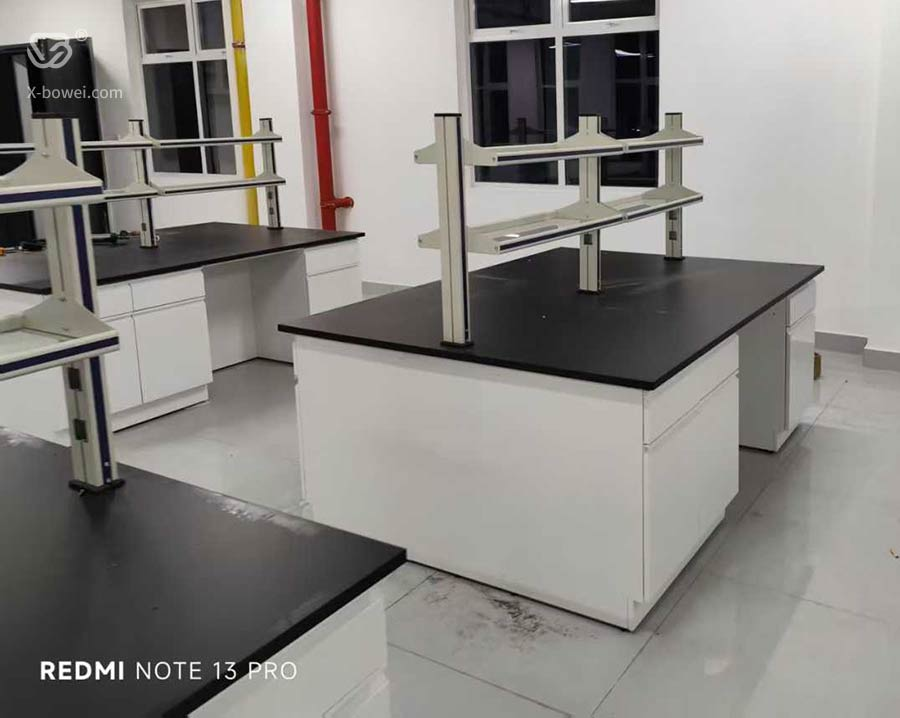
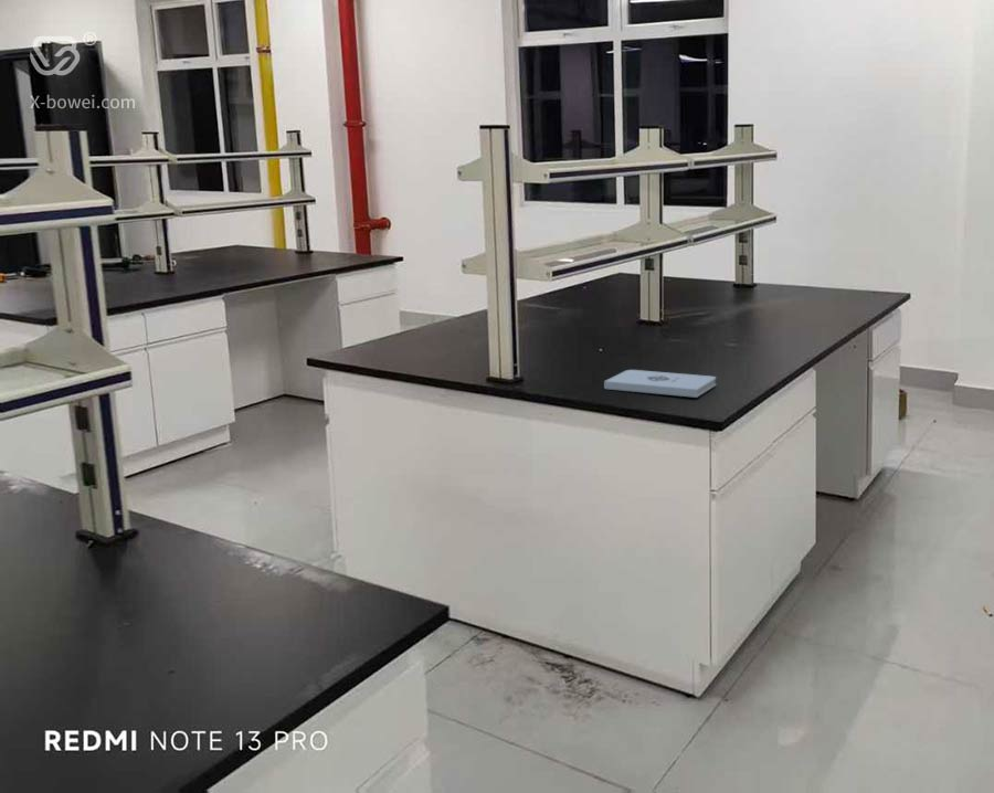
+ notepad (660, 382)
